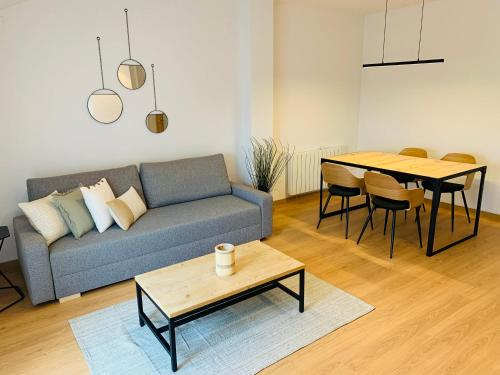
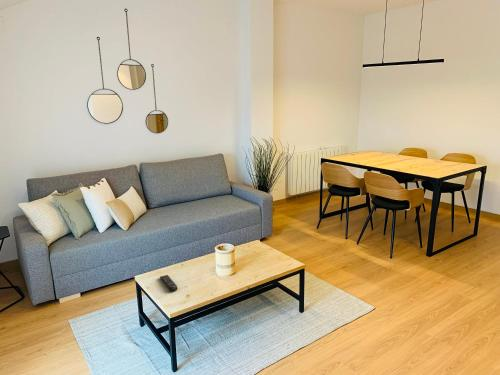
+ remote control (168, 282)
